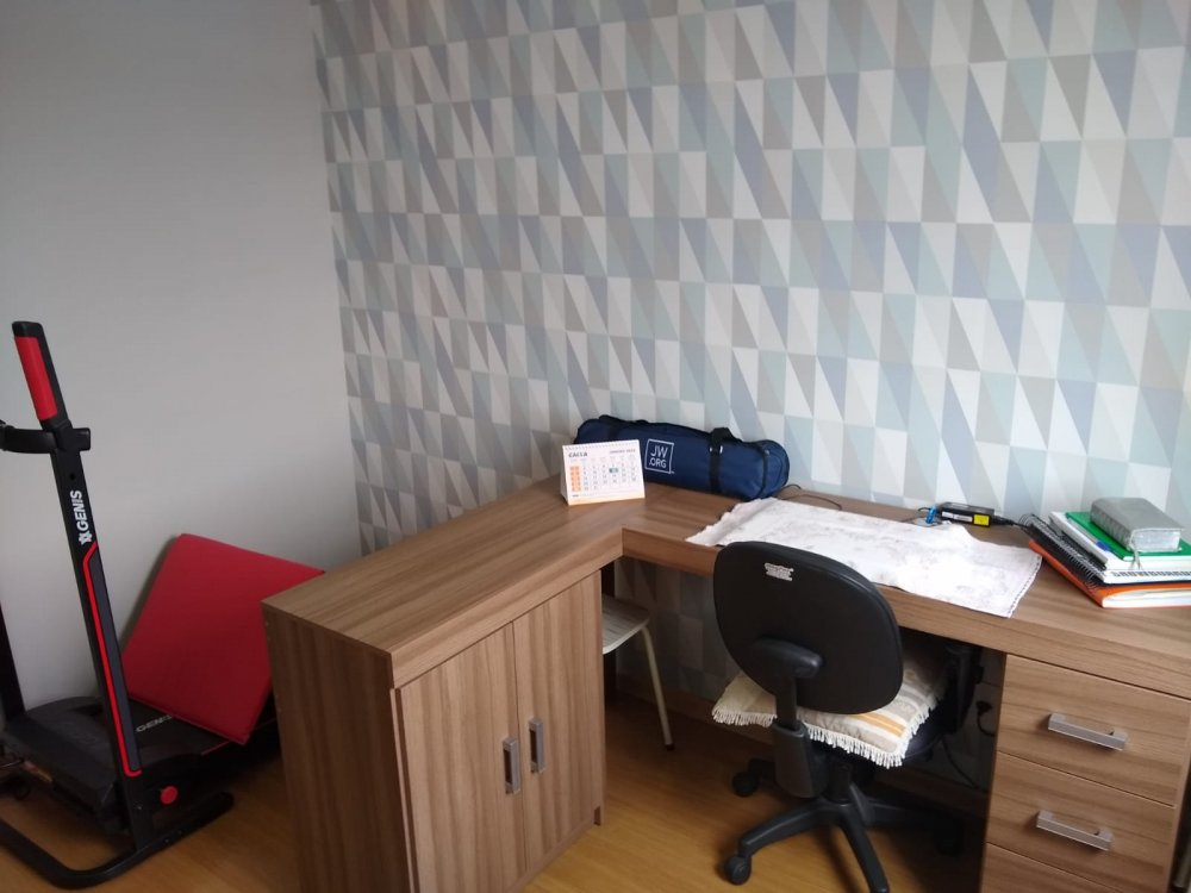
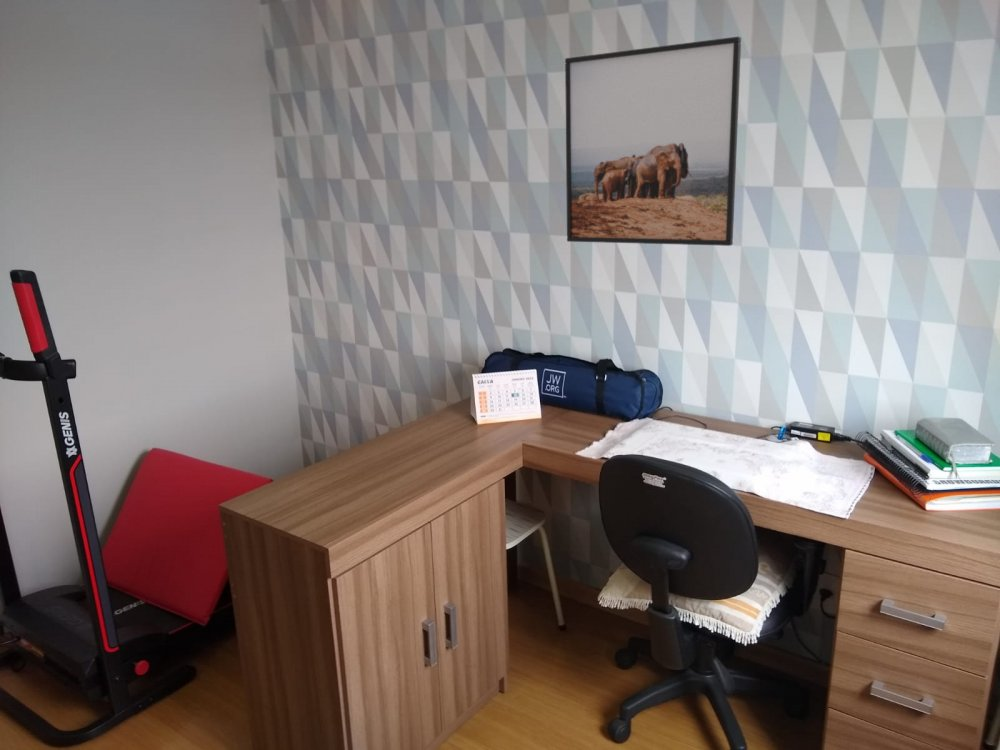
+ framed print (646, 148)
